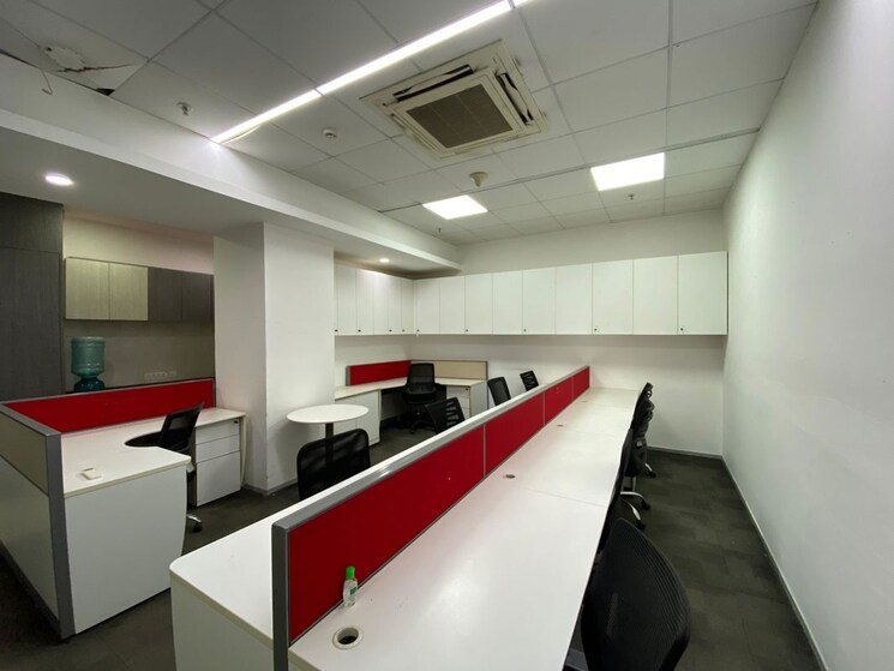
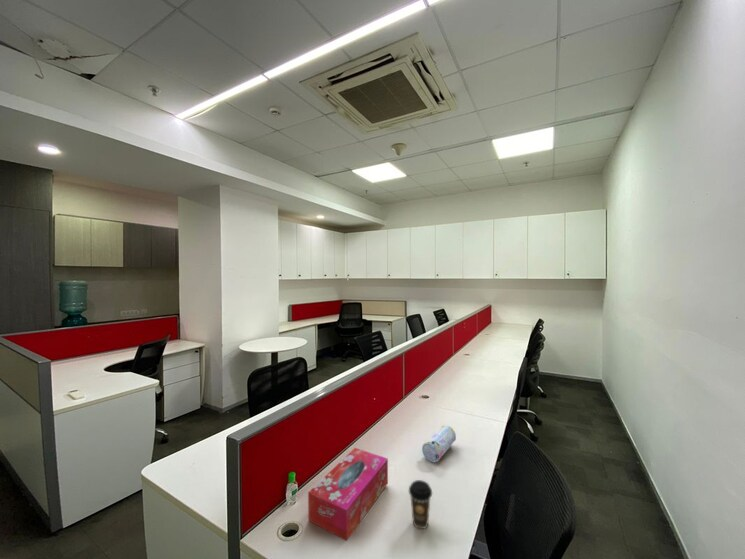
+ pencil case (439, 442)
+ coffee cup (420, 504)
+ tissue box (351, 487)
